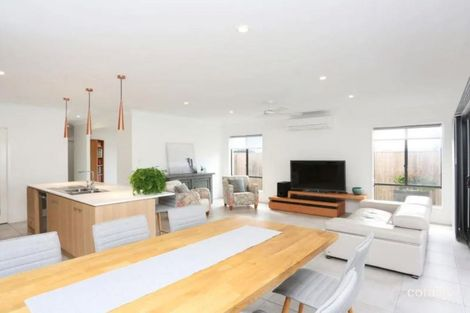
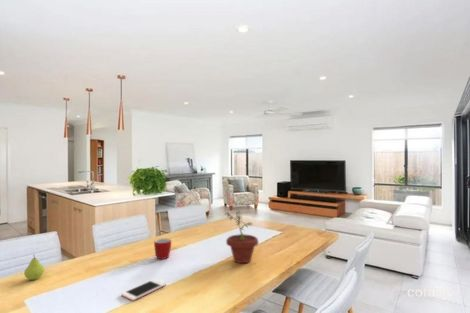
+ cell phone (144, 289)
+ fruit (34, 266)
+ potted plant (241, 234)
+ mug (161, 249)
